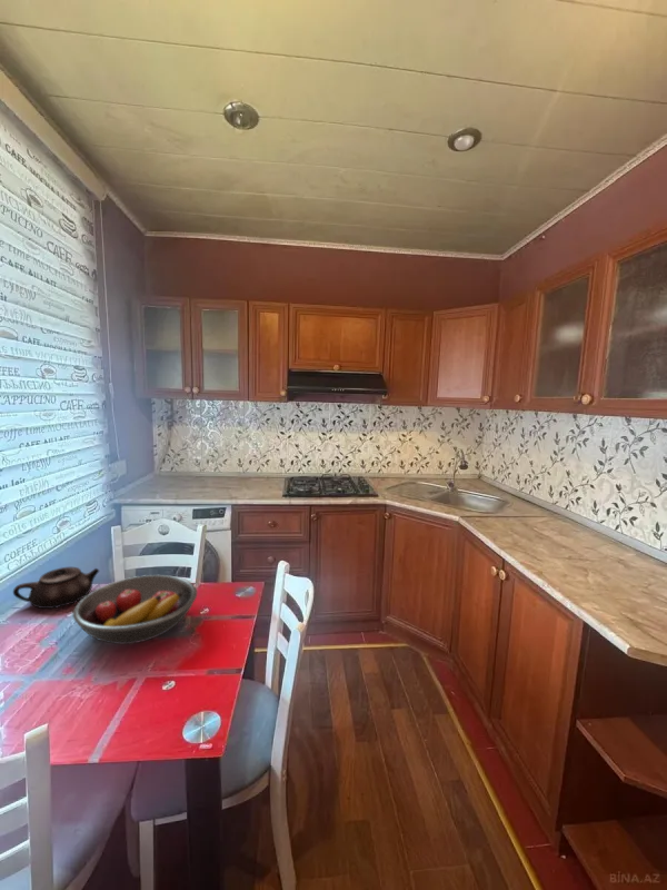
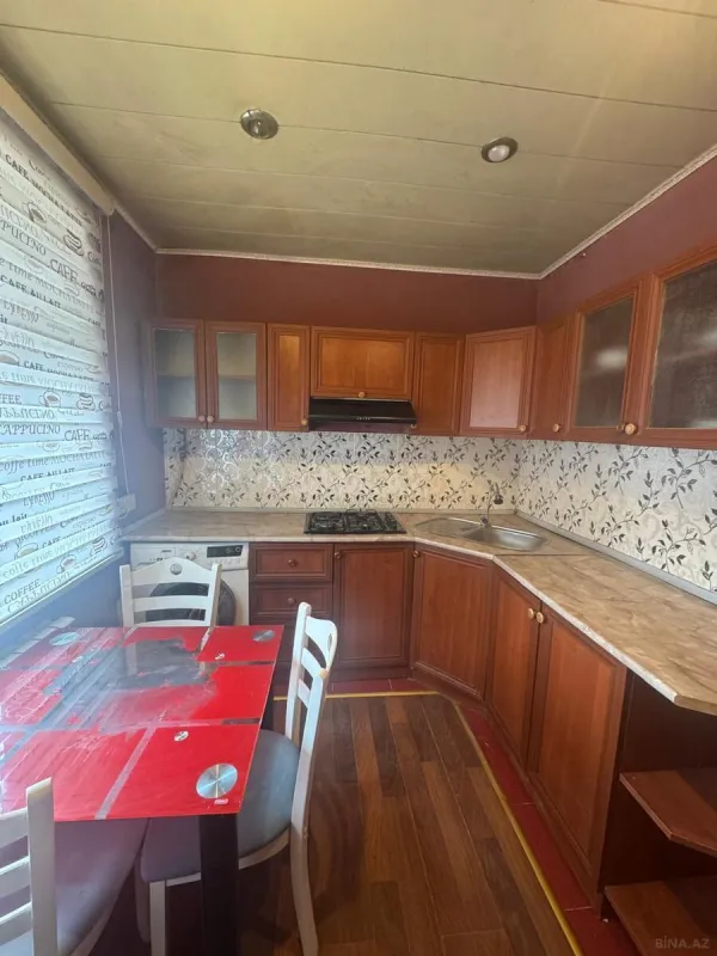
- teapot (59, 583)
- fruit bowl (139, 609)
